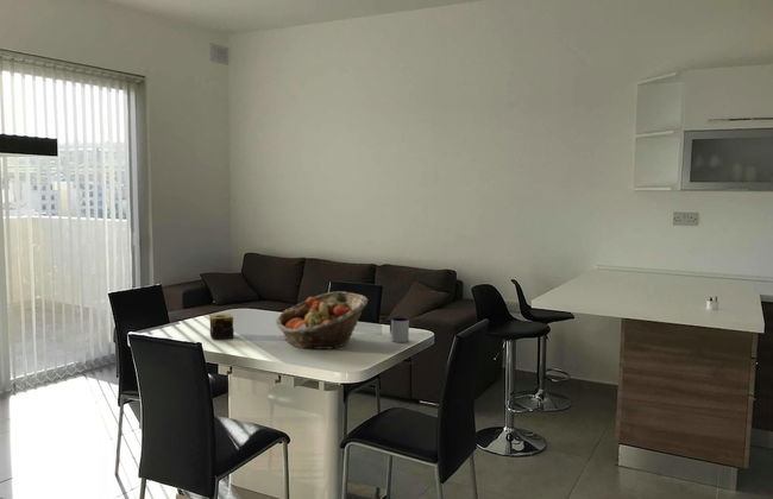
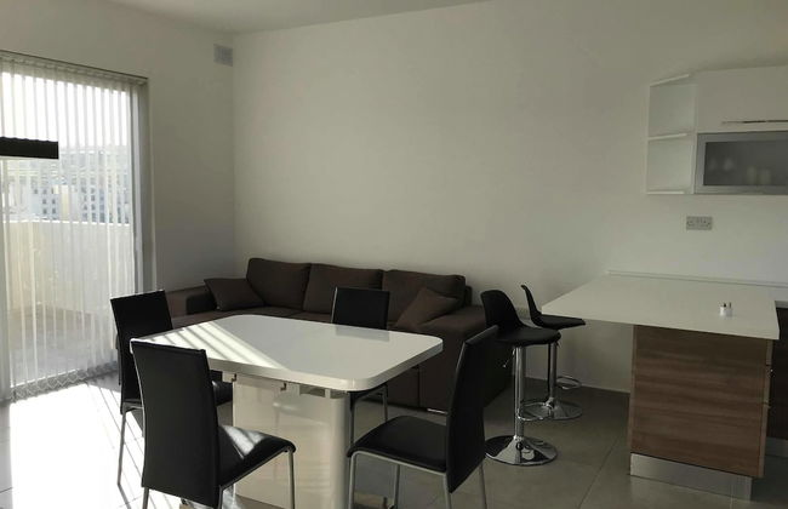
- candle (221, 326)
- fruit basket (321, 318)
- mug (397, 329)
